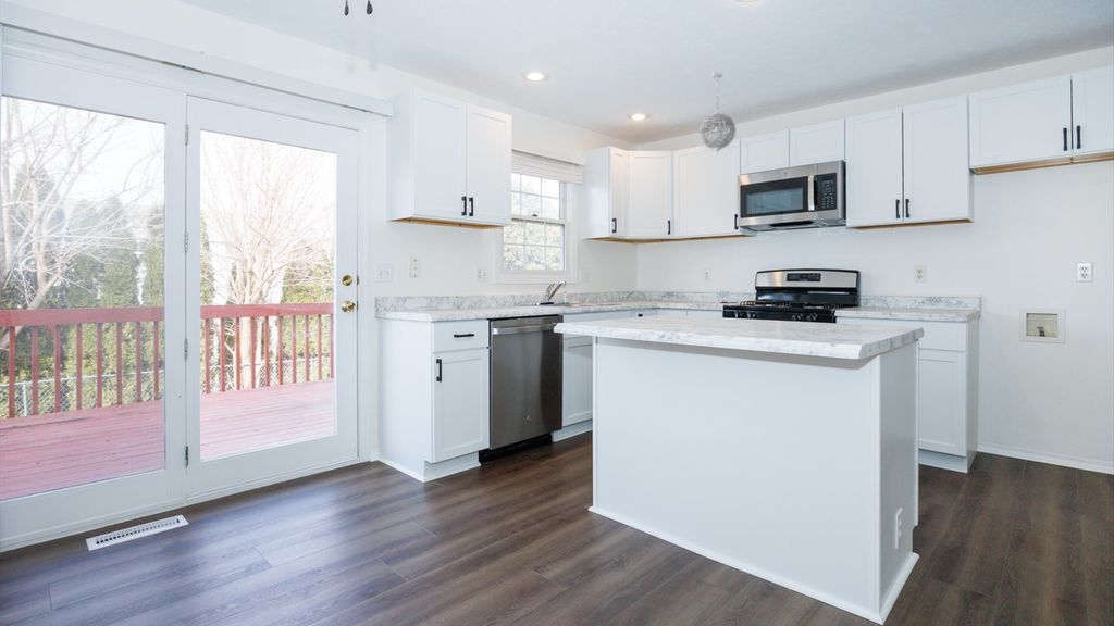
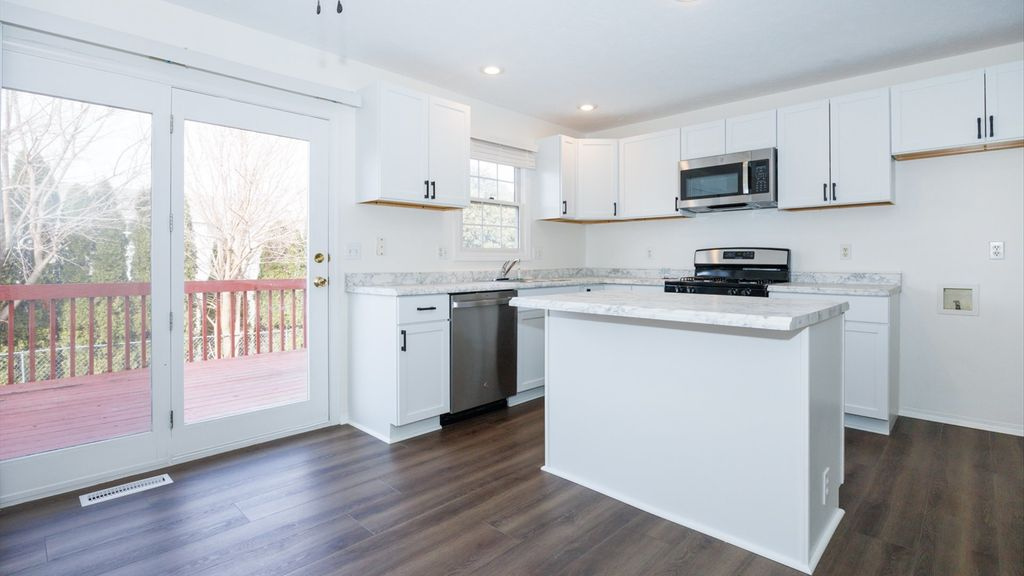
- pendant light (717, 113)
